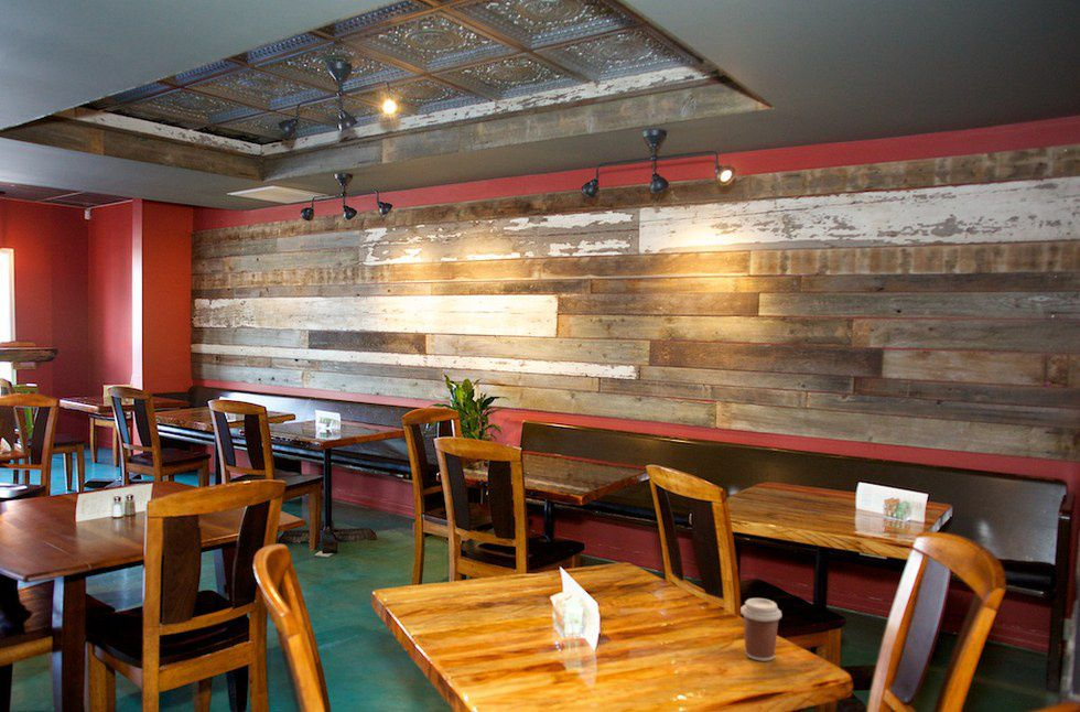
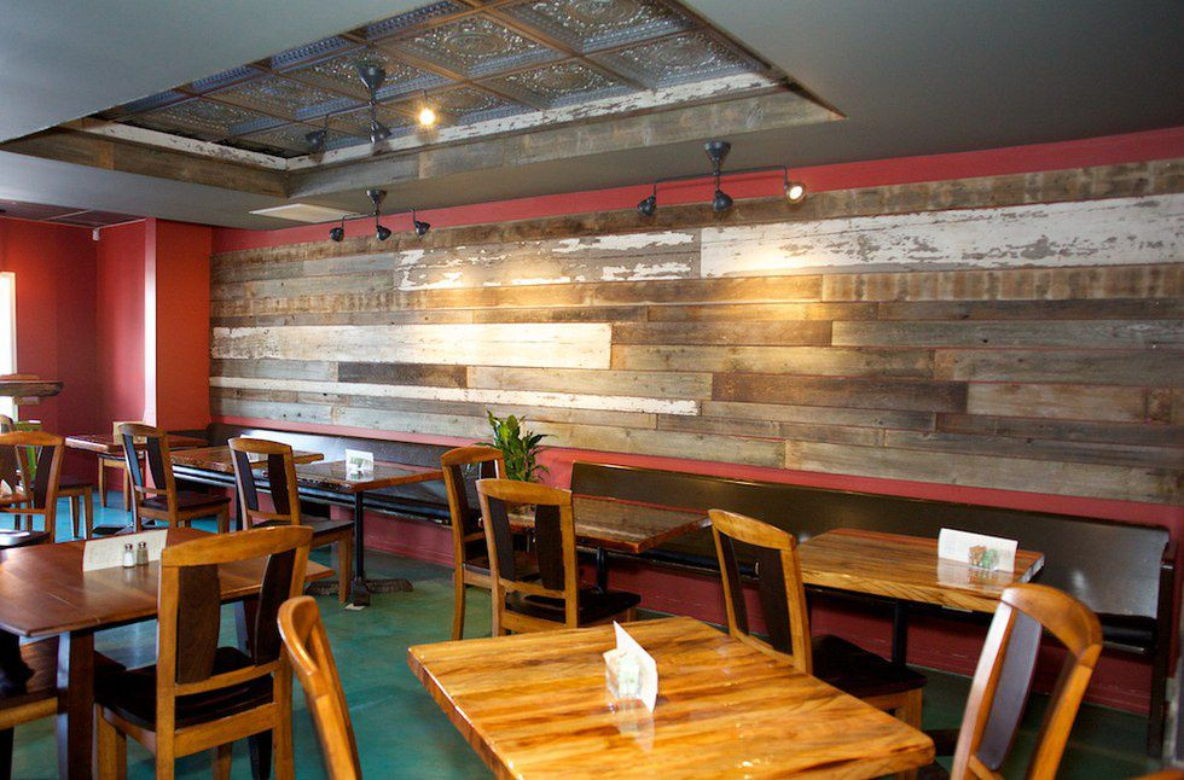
- coffee cup (760, 628)
